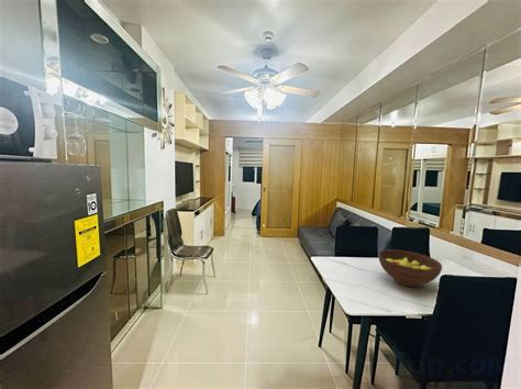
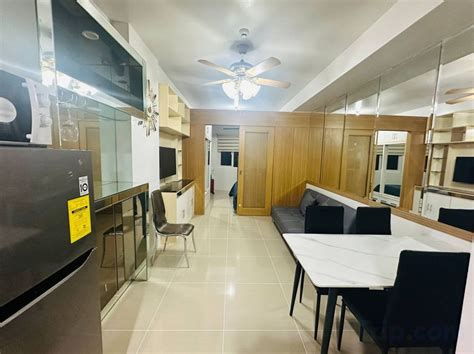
- fruit bowl (407, 270)
